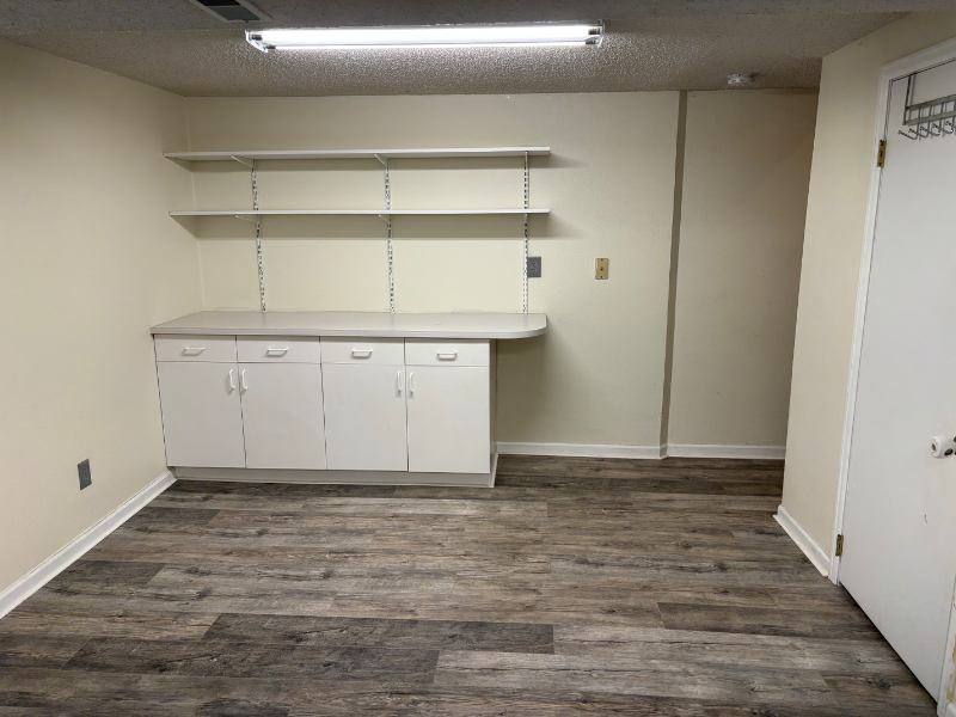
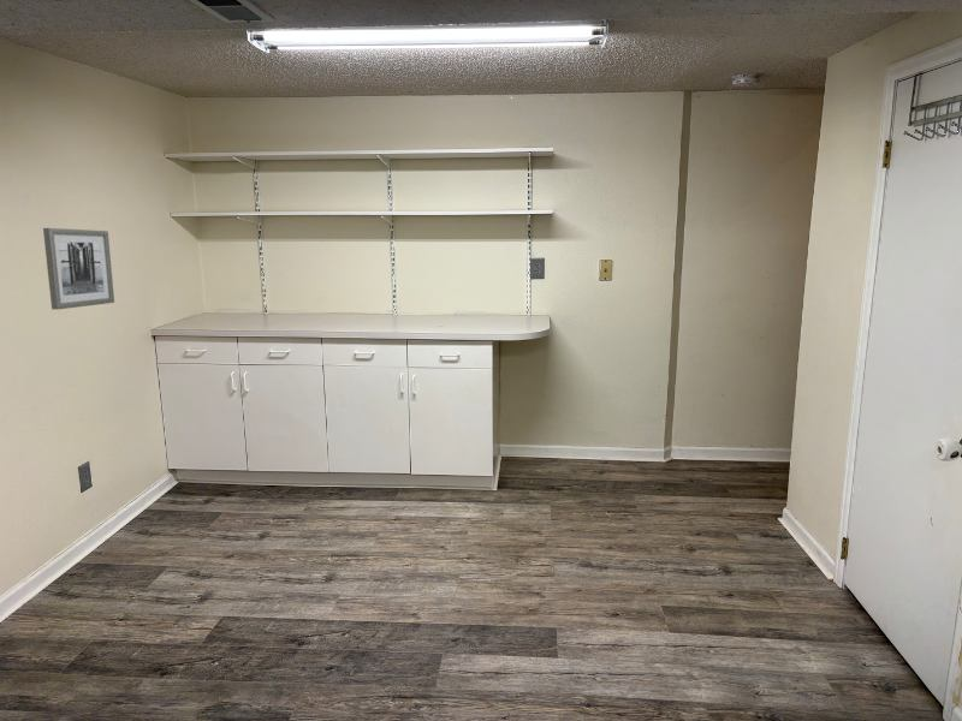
+ wall art (81, 268)
